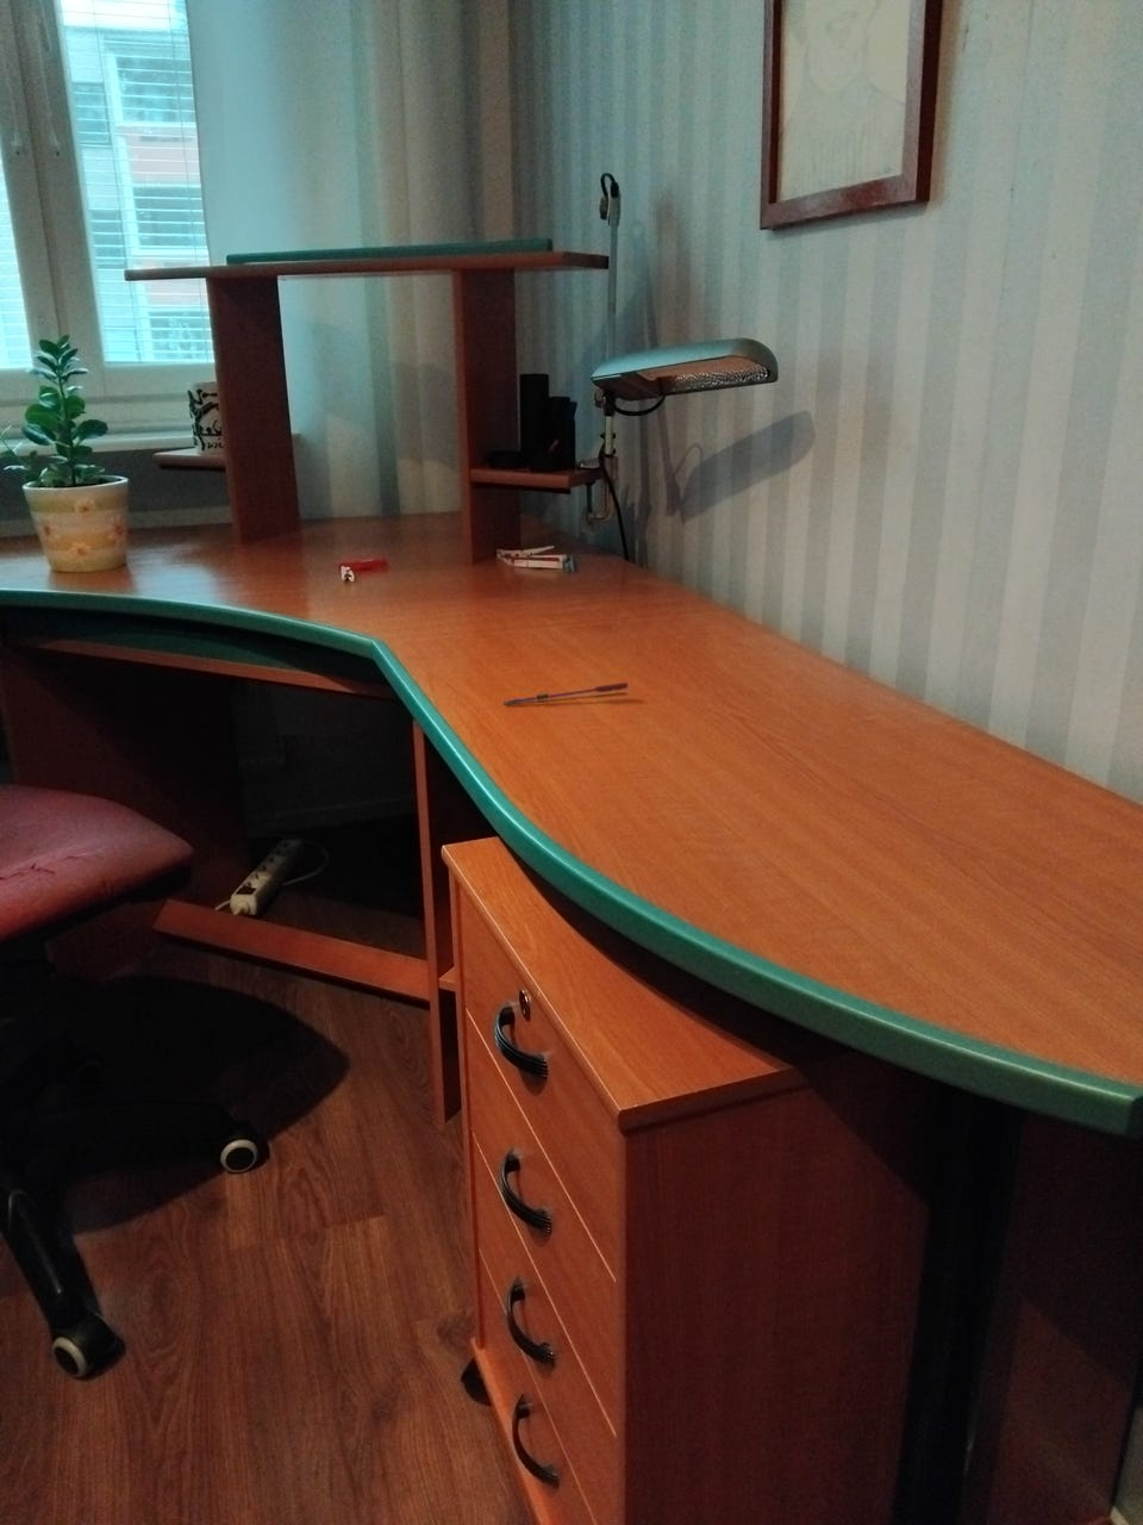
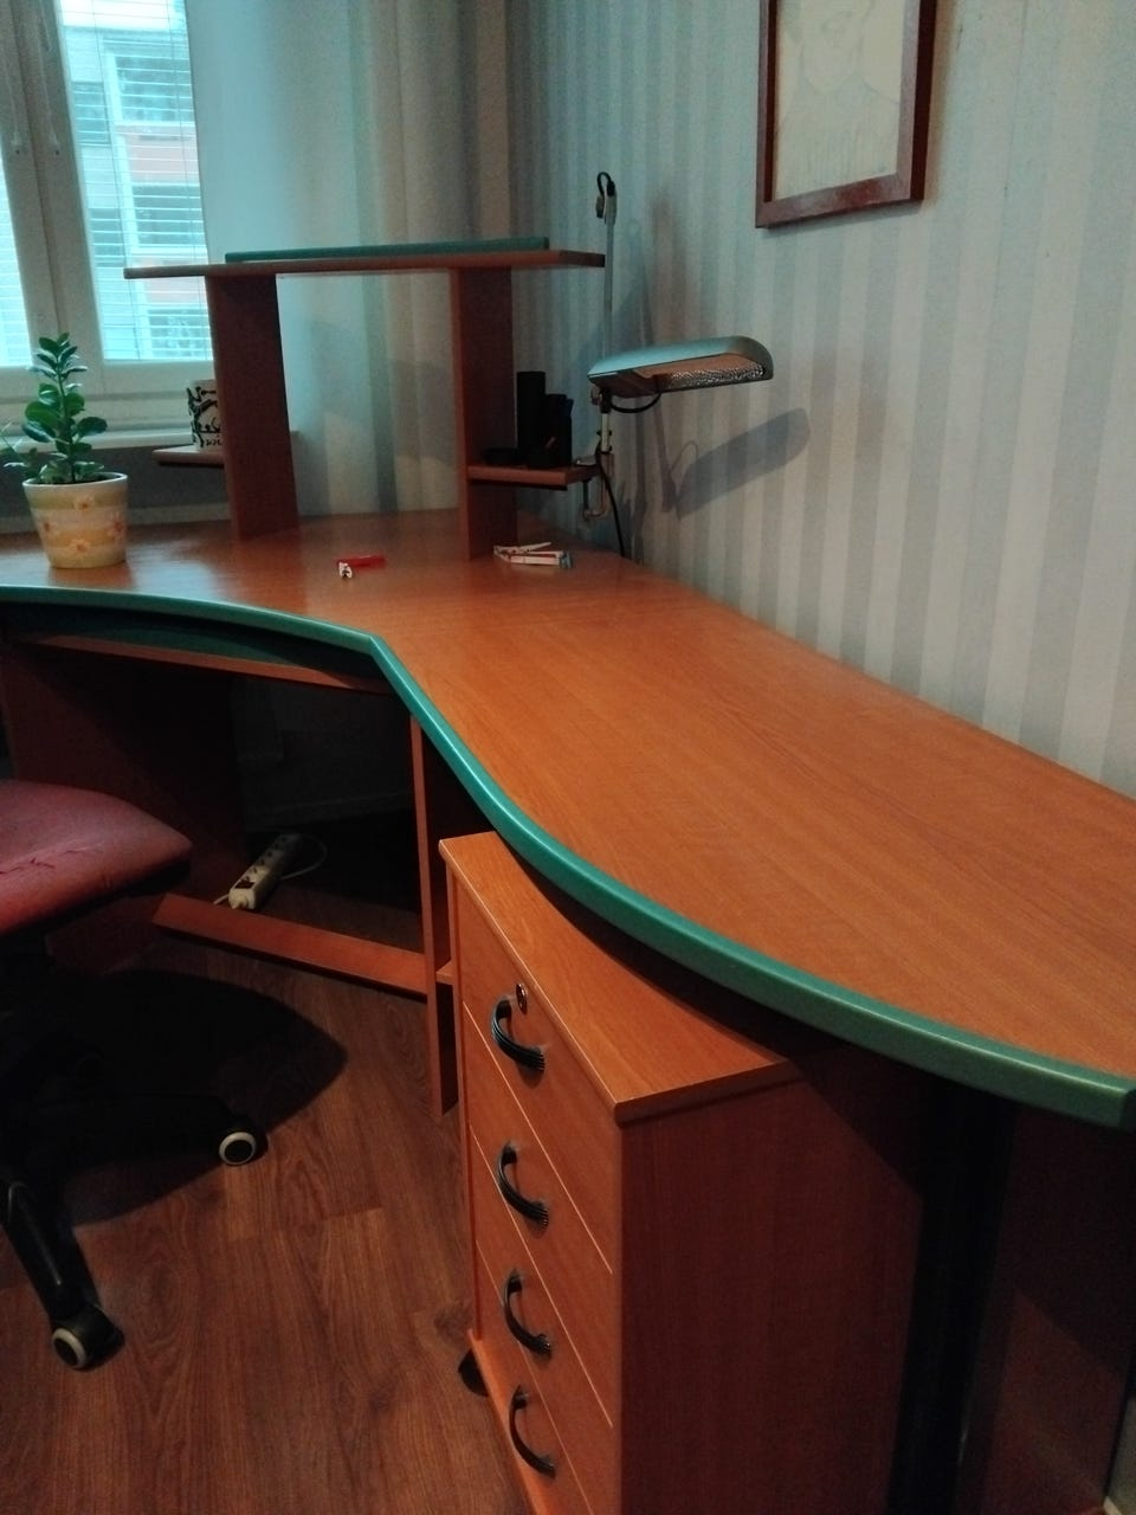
- pen (565, 693)
